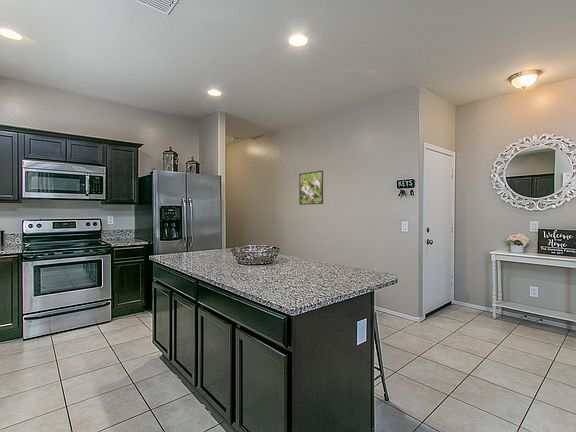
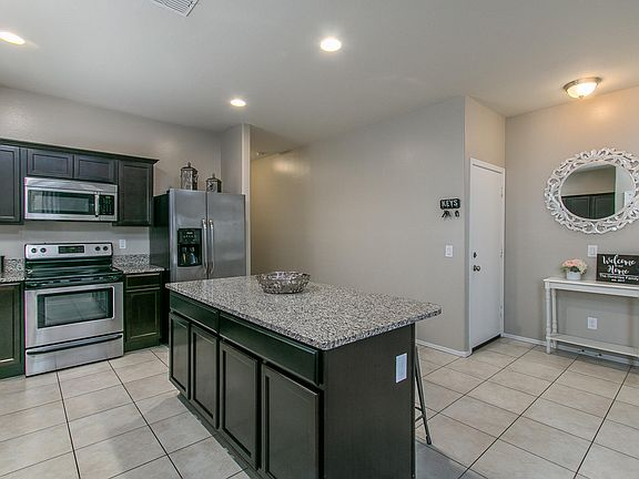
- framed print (310, 188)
